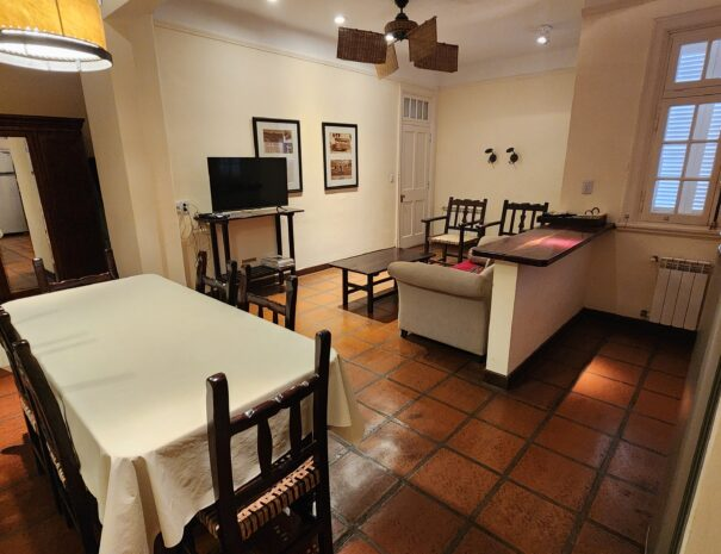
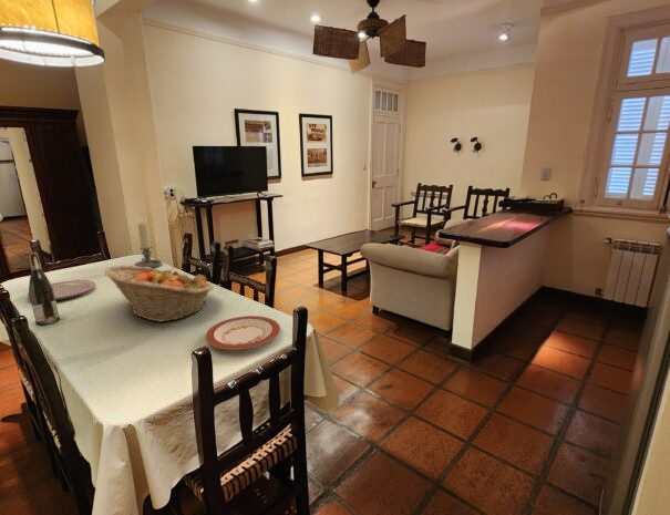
+ wine bottle (40, 287)
+ plate (244, 333)
+ candle holder (144, 244)
+ fruit basket (161, 286)
+ plate (63, 290)
